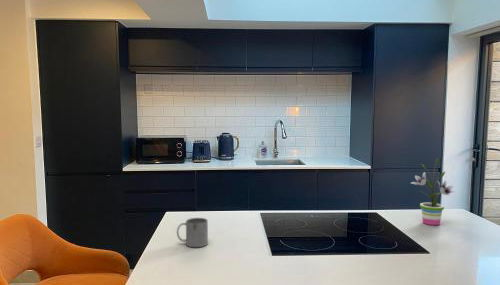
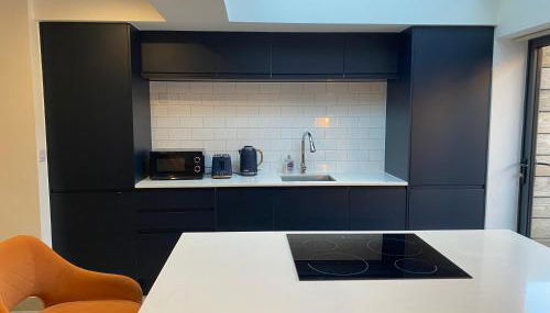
- mug (192, 232)
- potted plant (432, 192)
